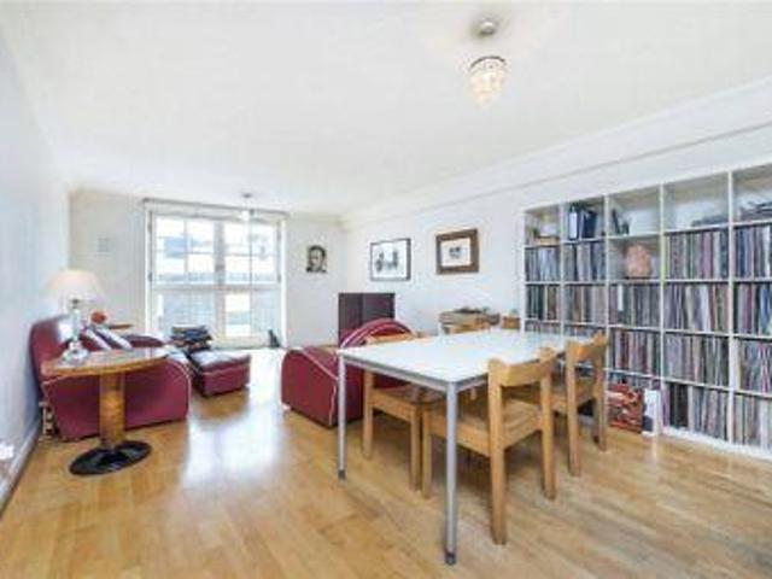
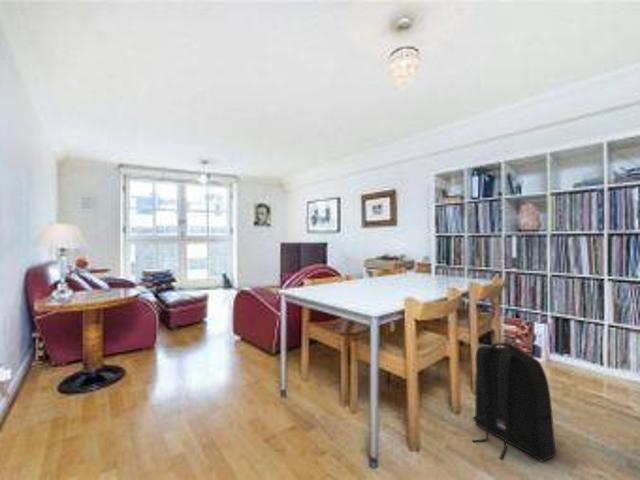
+ backpack (508, 392)
